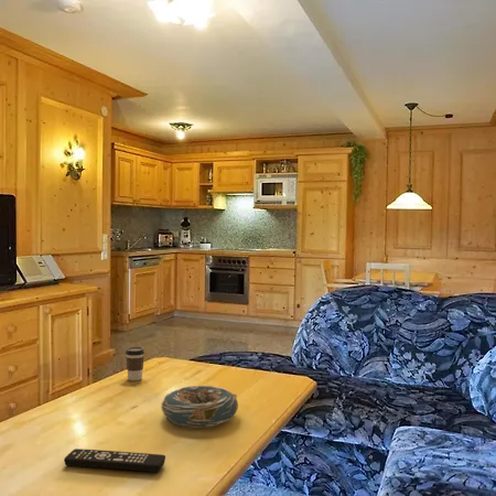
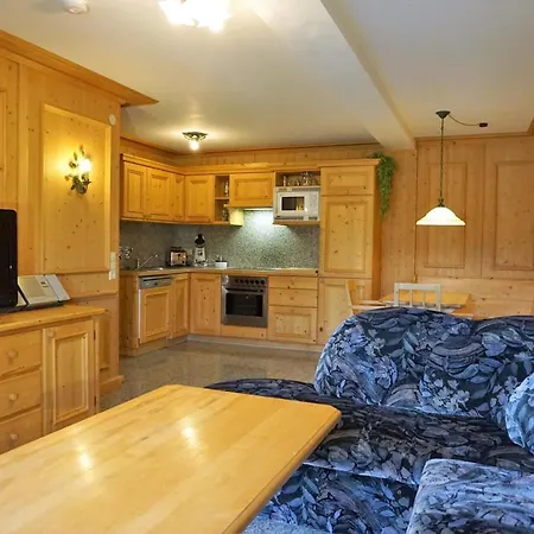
- coffee cup (134, 364)
- remote control (115, 460)
- decorative bowl (200, 405)
